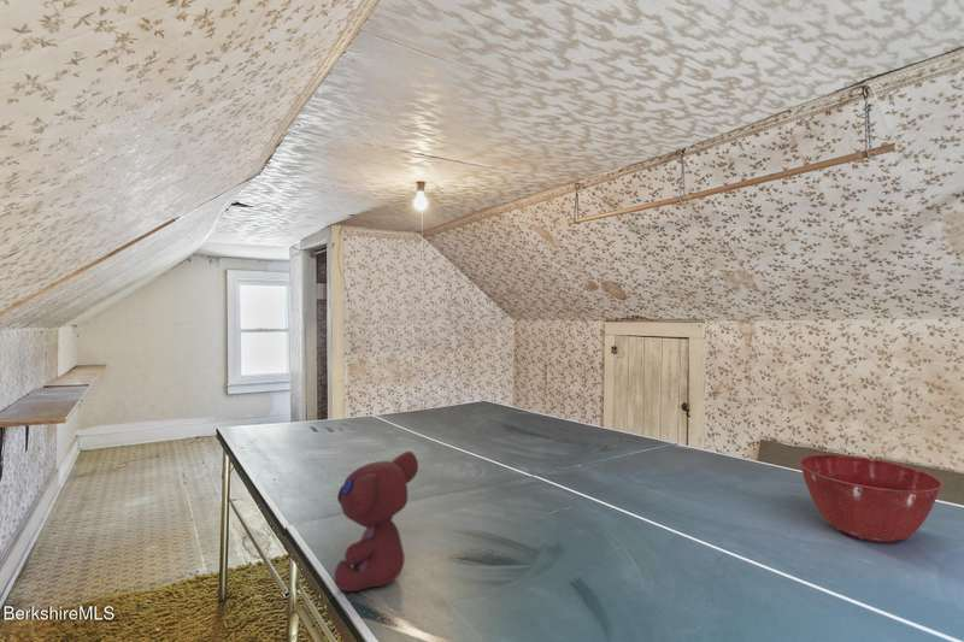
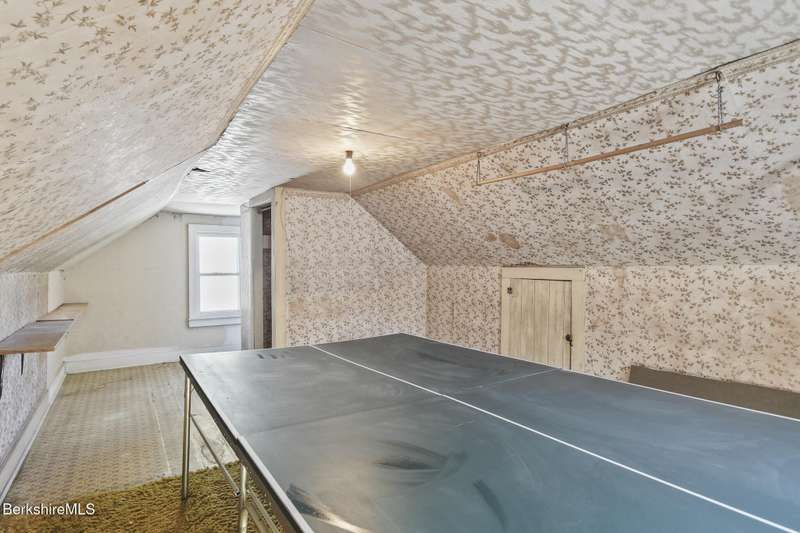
- mixing bowl (865, 500)
- teddy bear (371, 520)
